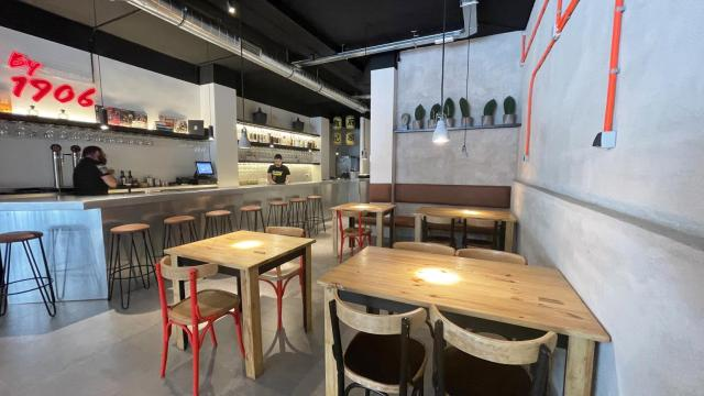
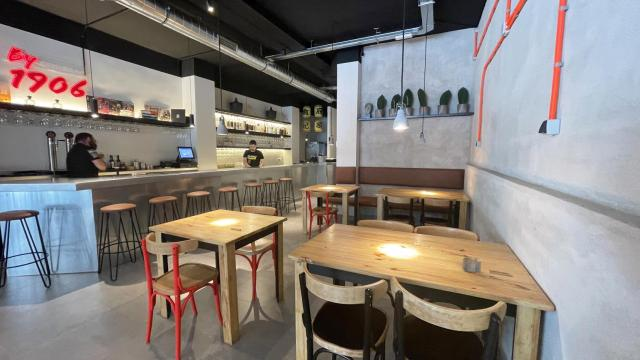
+ architectural model (472, 259)
